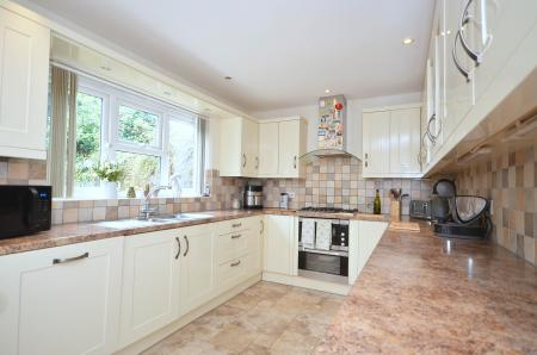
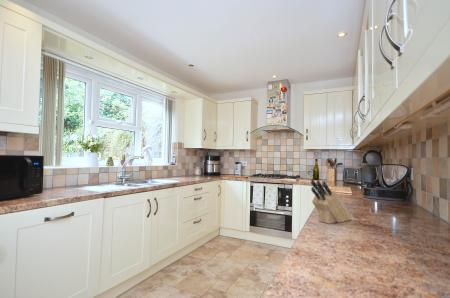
+ knife block (330, 199)
